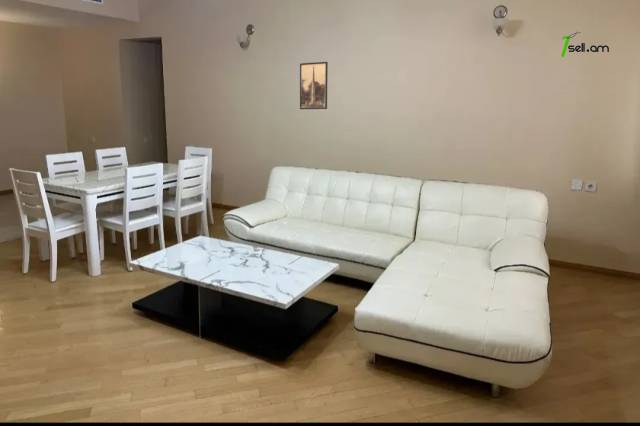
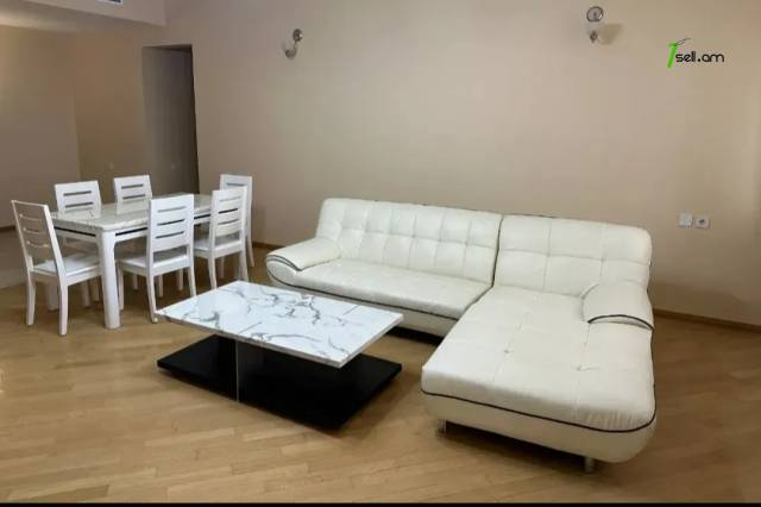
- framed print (313, 86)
